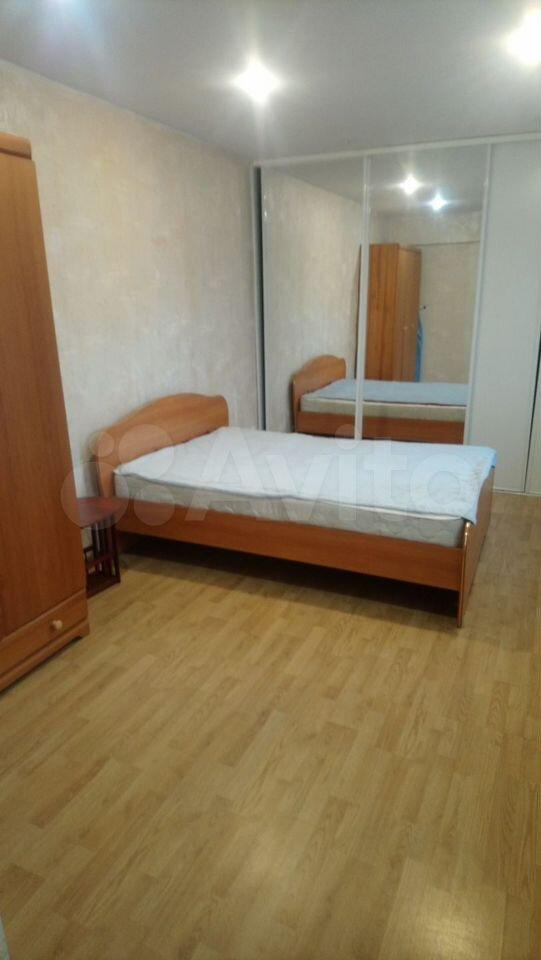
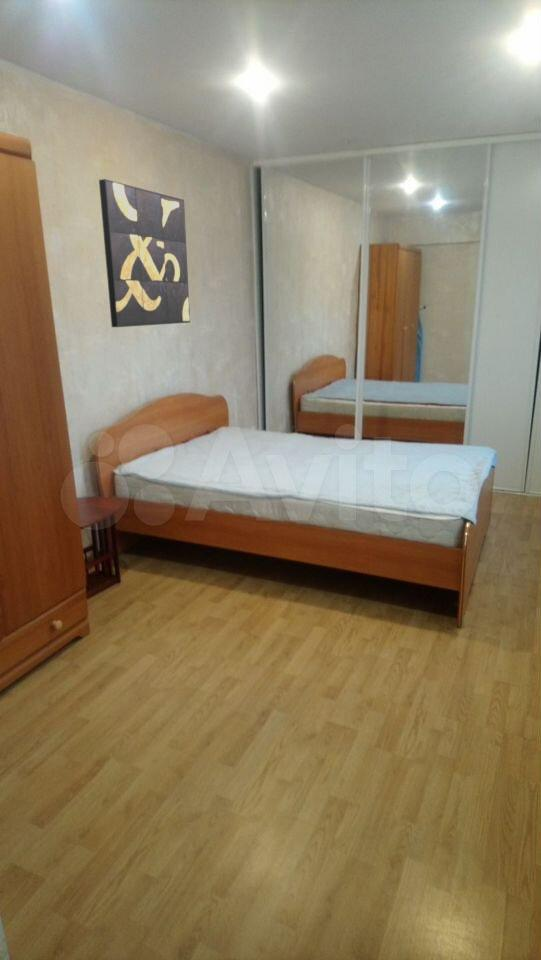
+ wall art (149, 259)
